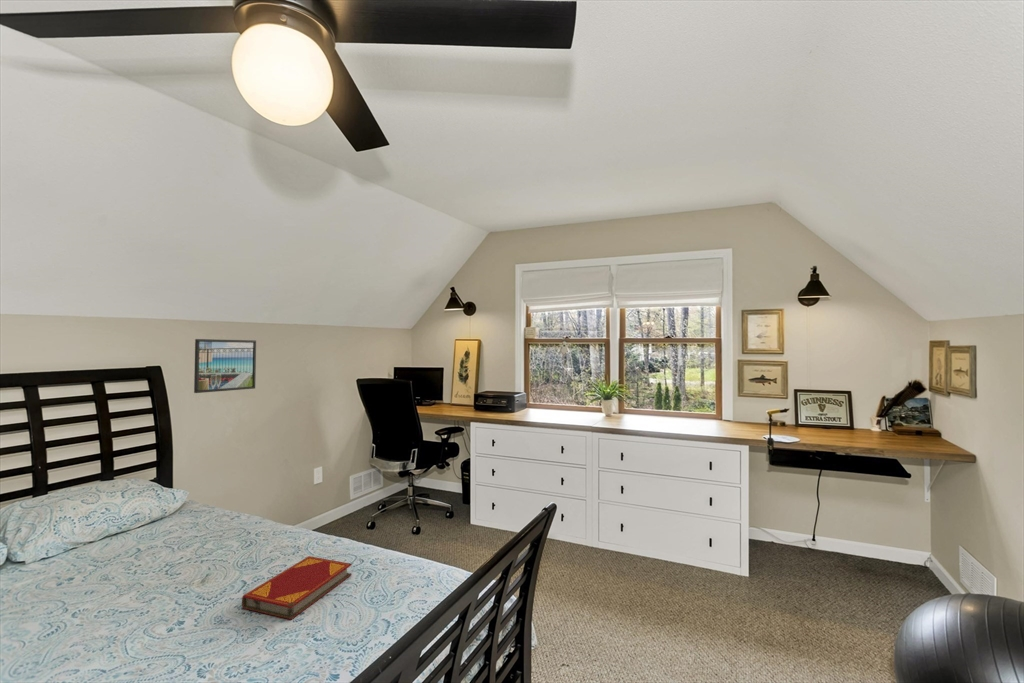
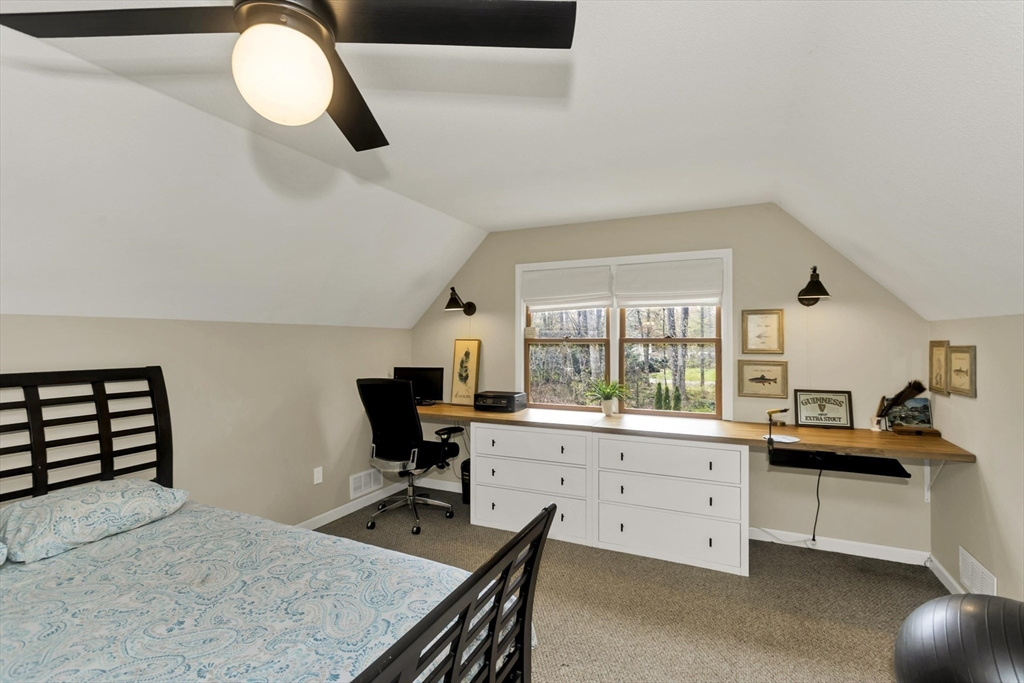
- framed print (226, 365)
- hardback book (300, 584)
